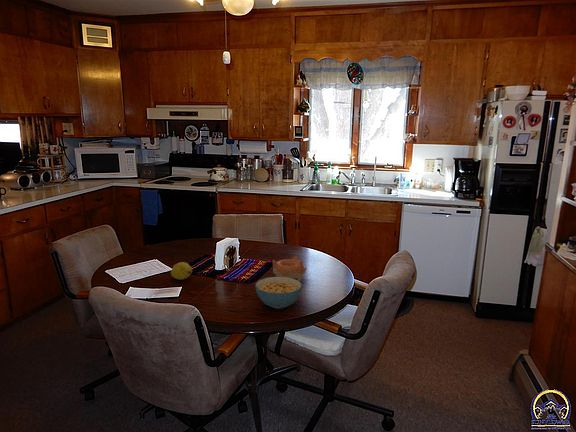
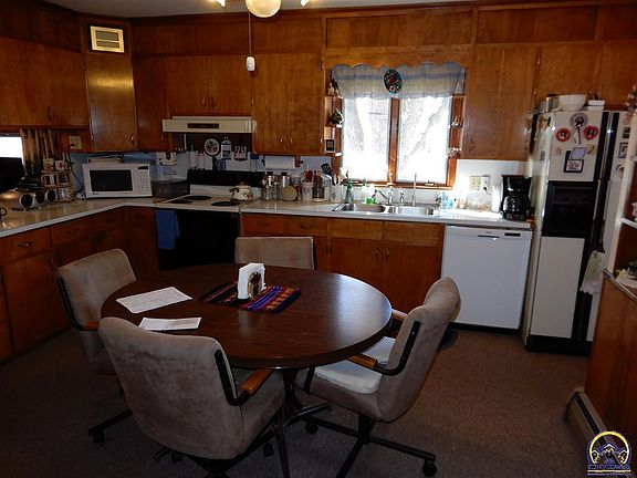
- fruit (182, 270)
- cereal bowl (278, 295)
- bowl (289, 269)
